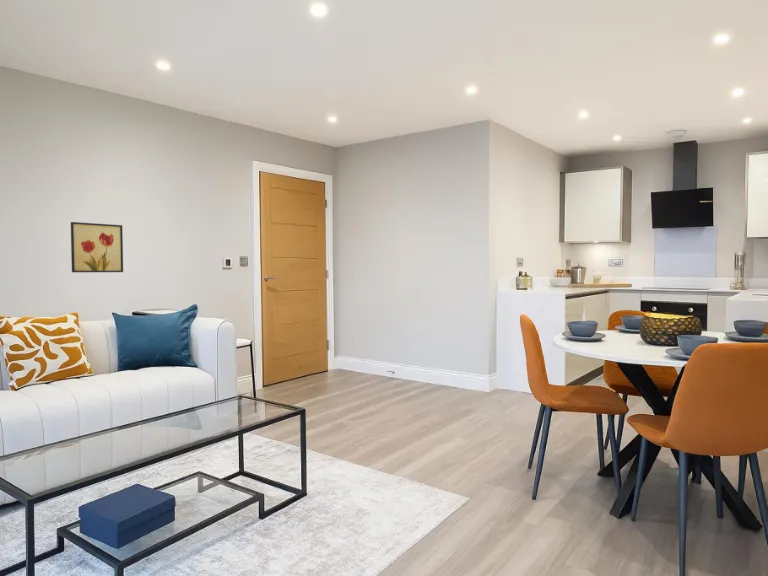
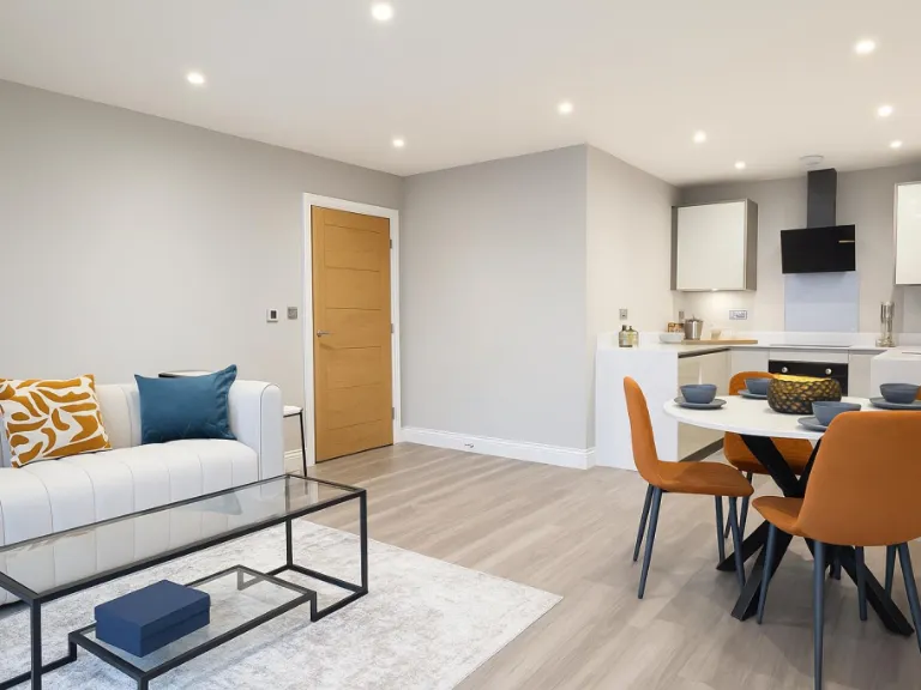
- wall art (97, 248)
